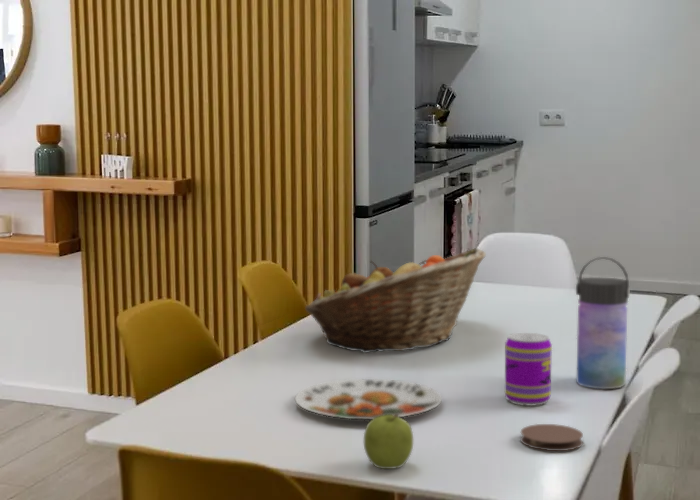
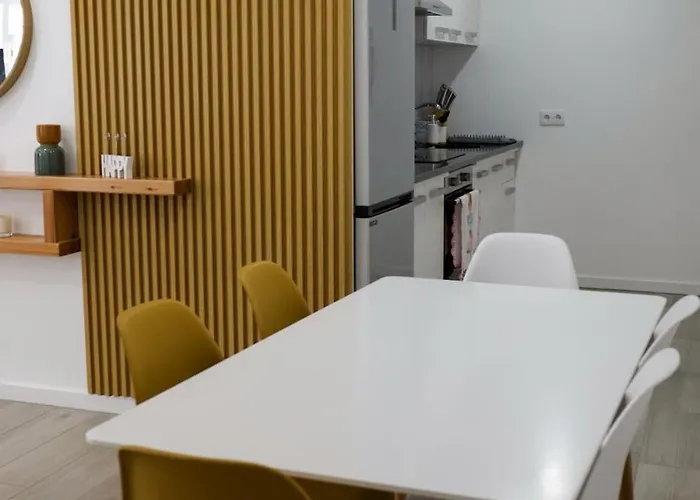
- water bottle (602, 320)
- fruit (388, 439)
- beverage can (528, 368)
- plate (368, 399)
- coaster (551, 437)
- fruit basket (398, 294)
